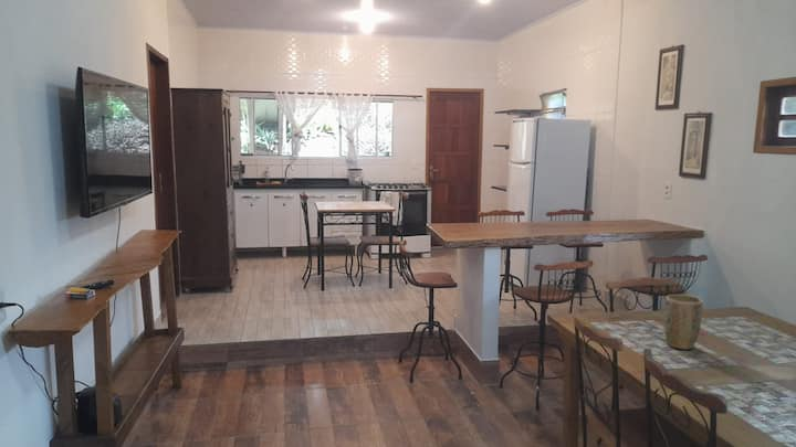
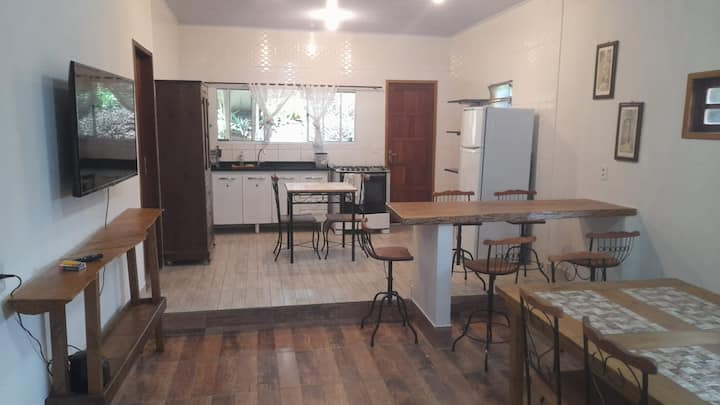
- plant pot (682, 321)
